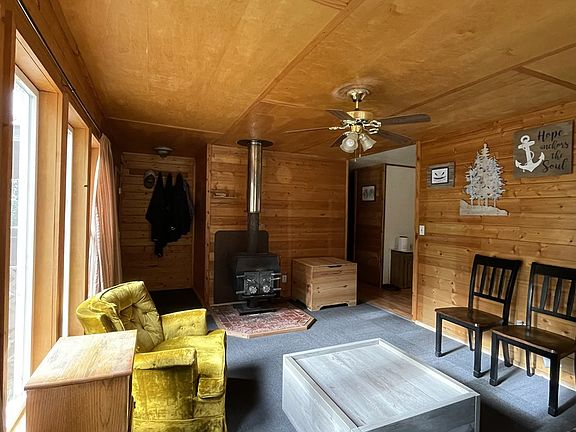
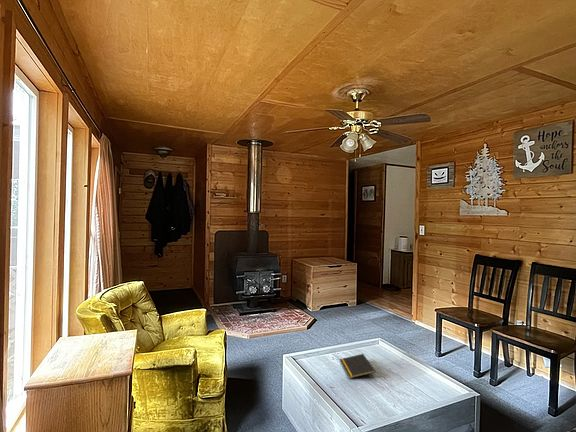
+ notepad (356, 365)
